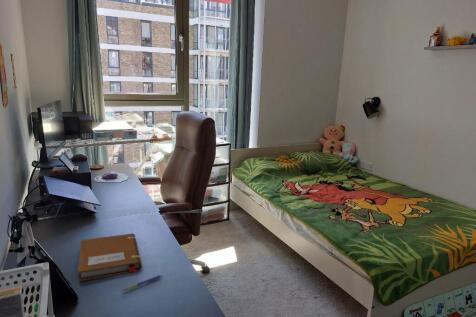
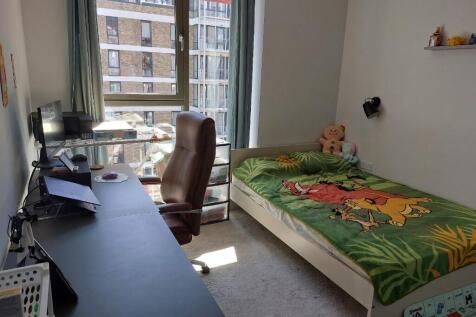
- notebook (110, 255)
- pen (142, 283)
